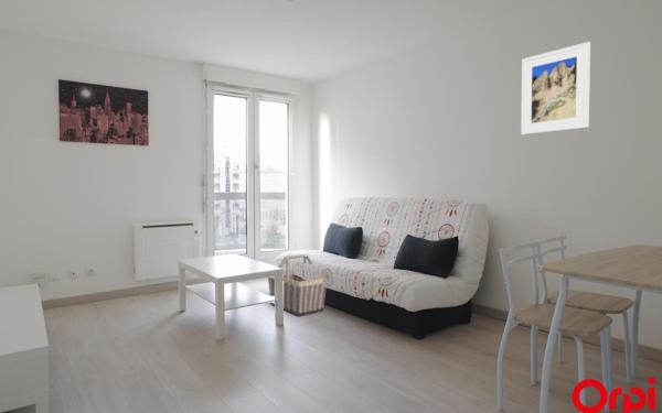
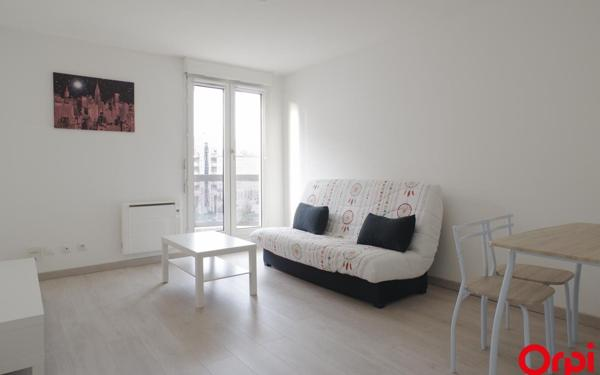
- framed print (553, 90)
- basket (296, 281)
